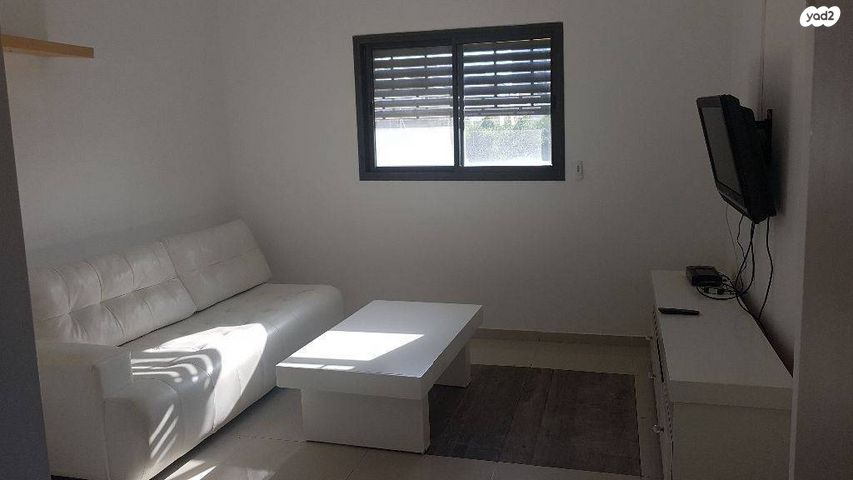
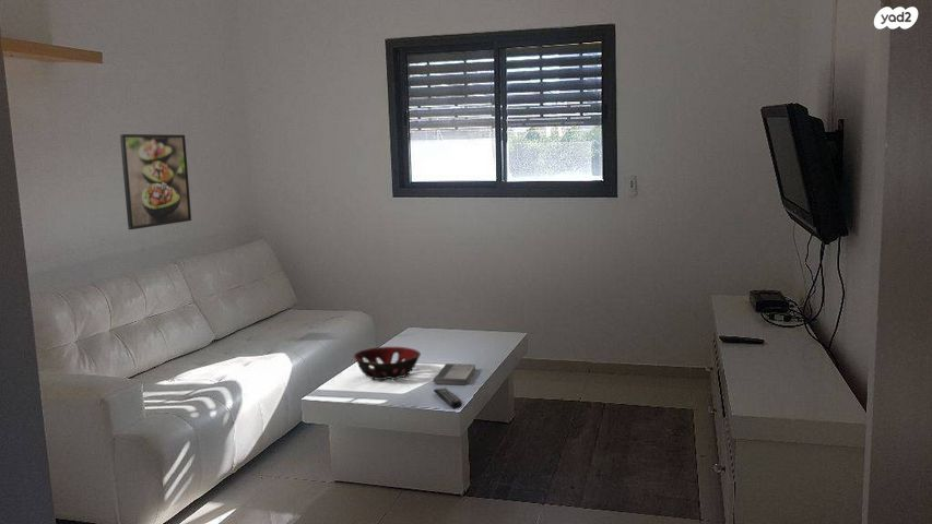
+ remote control (447, 396)
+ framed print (157, 180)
+ book (455, 373)
+ decorative bowl (388, 364)
